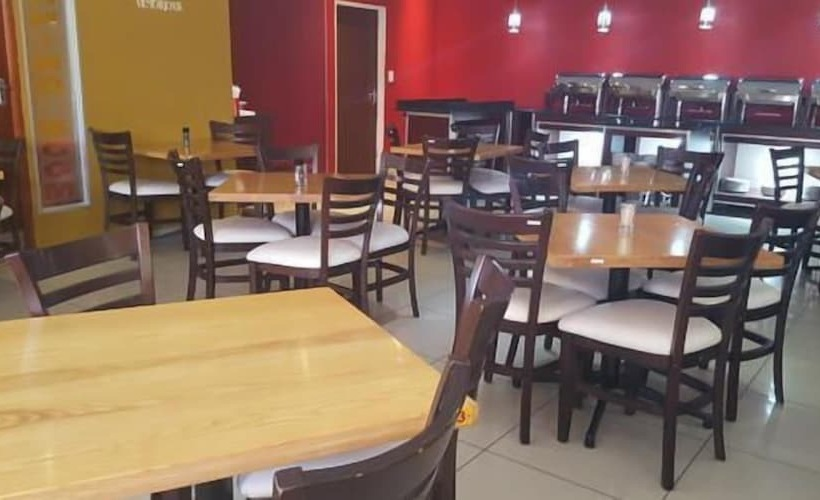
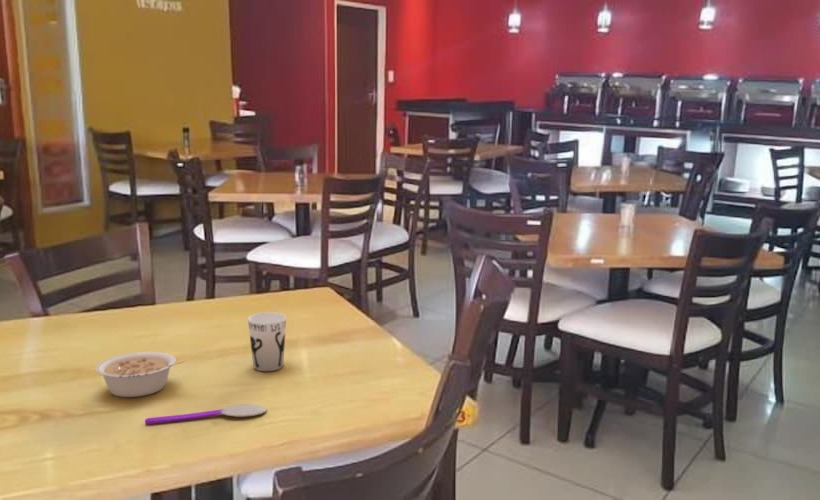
+ cup (267, 341)
+ legume (140, 372)
+ spoon (207, 413)
